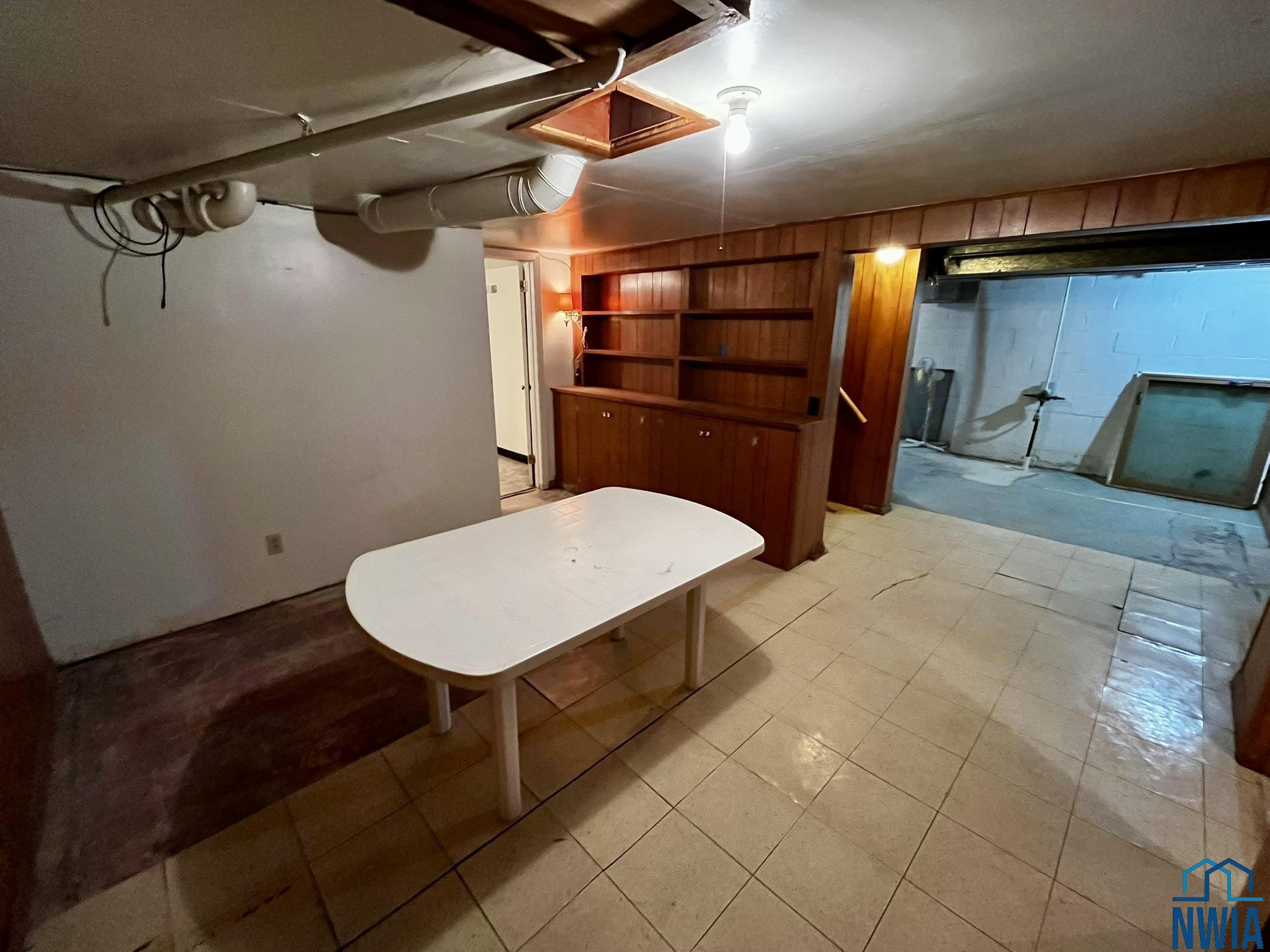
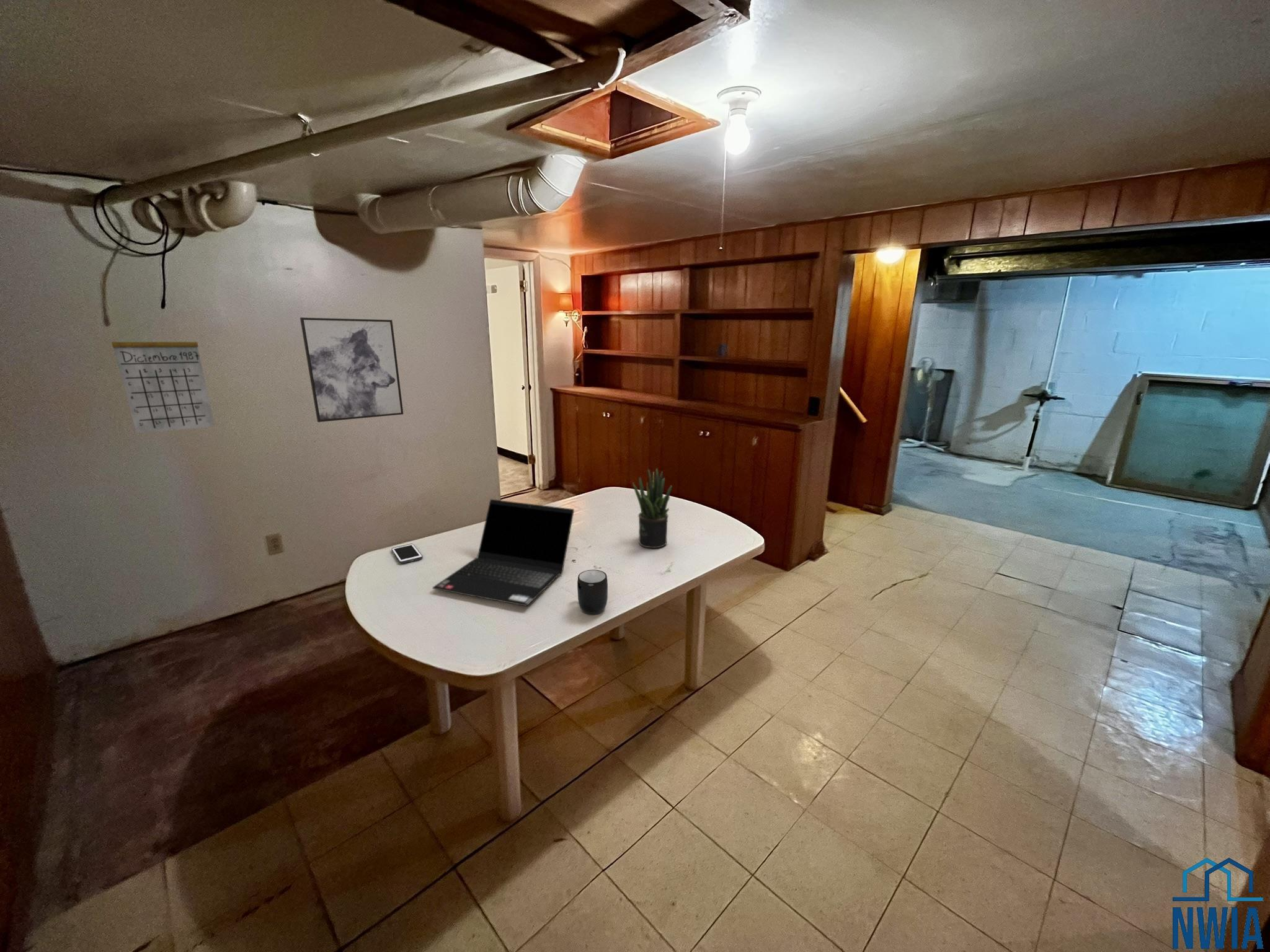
+ wall art (355, 369)
+ calendar (164, 376)
+ mug (590, 590)
+ cell phone (407, 553)
+ laptop computer (507, 548)
+ potted plant (651, 508)
